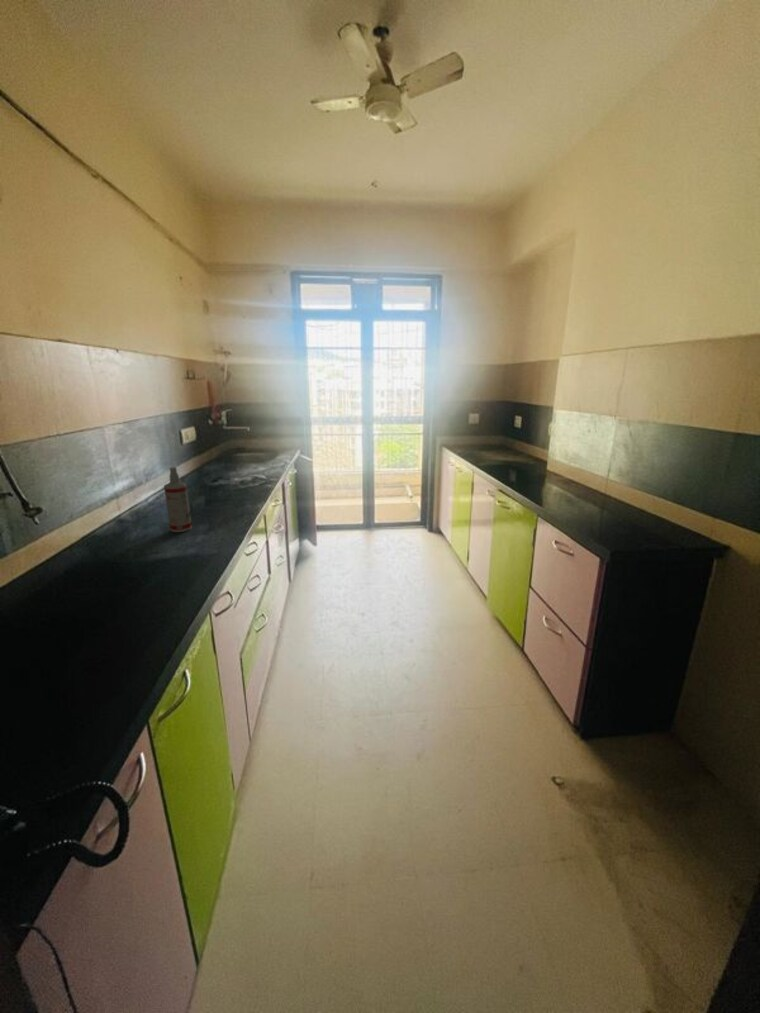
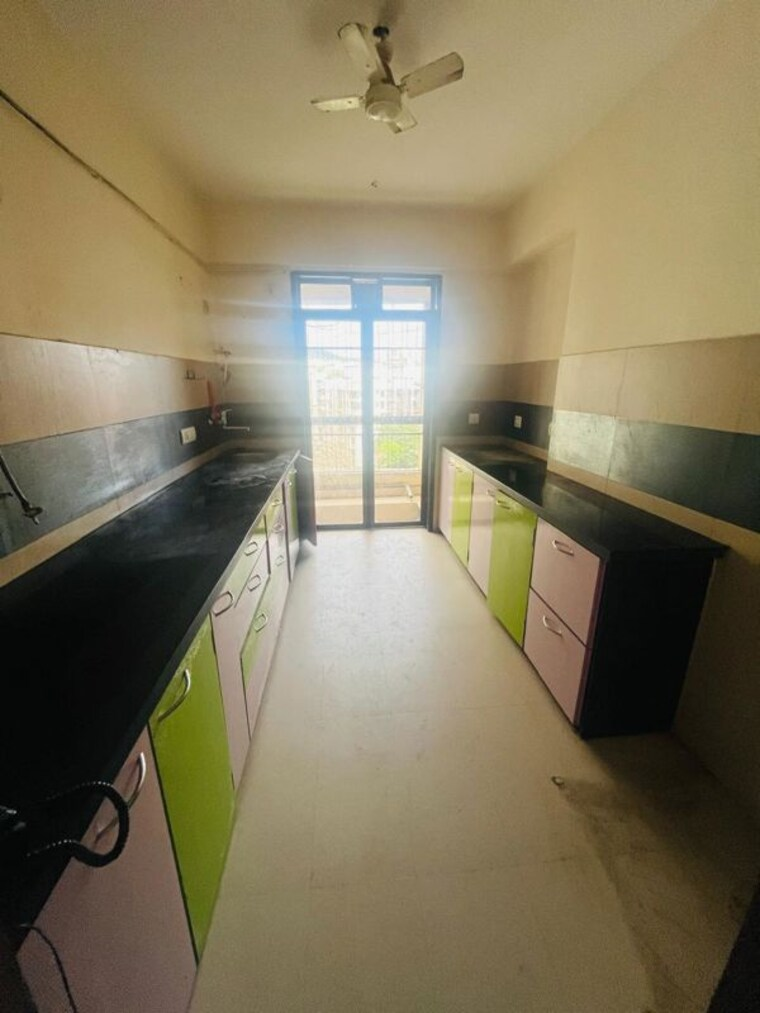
- spray bottle (177, 498)
